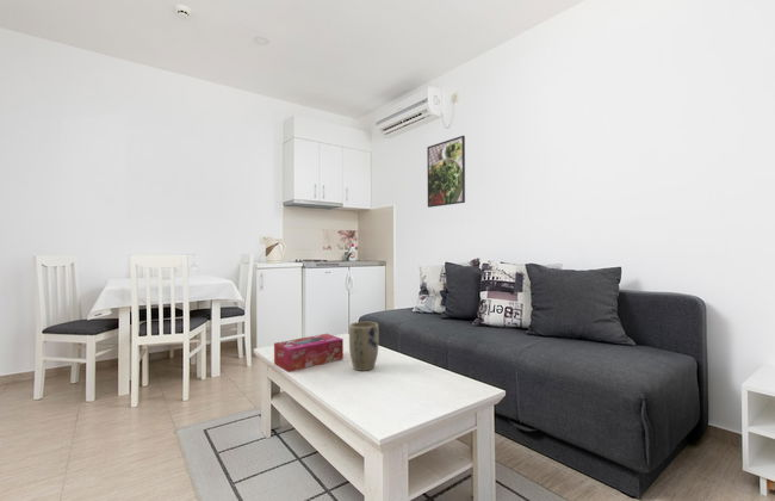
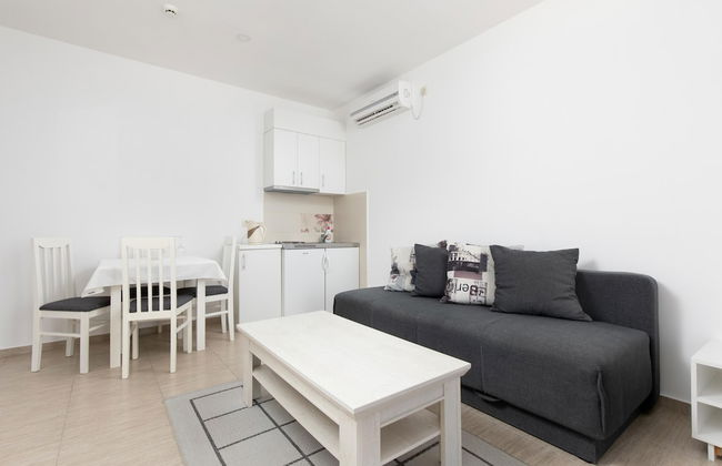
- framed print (445, 173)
- plant pot (364, 345)
- tissue box (309, 351)
